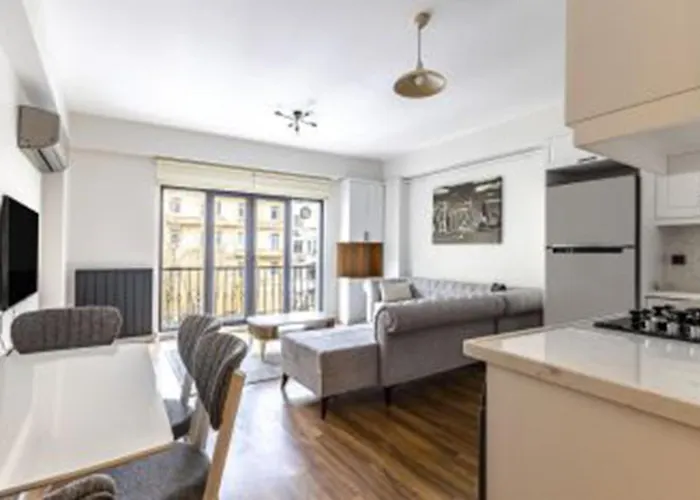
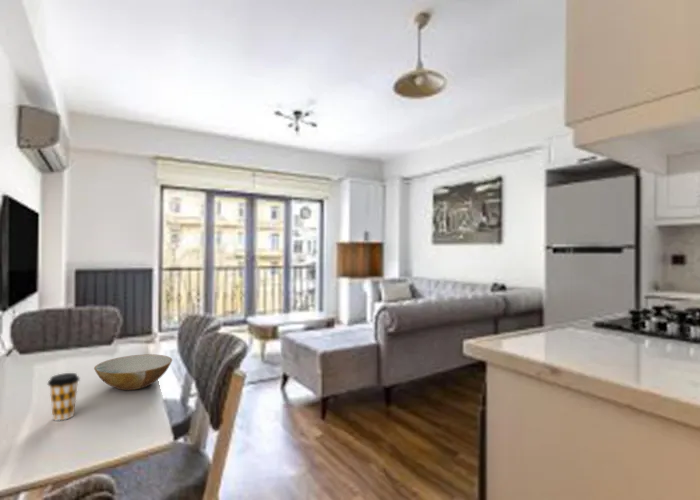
+ coffee cup (63, 396)
+ bowl (134, 374)
